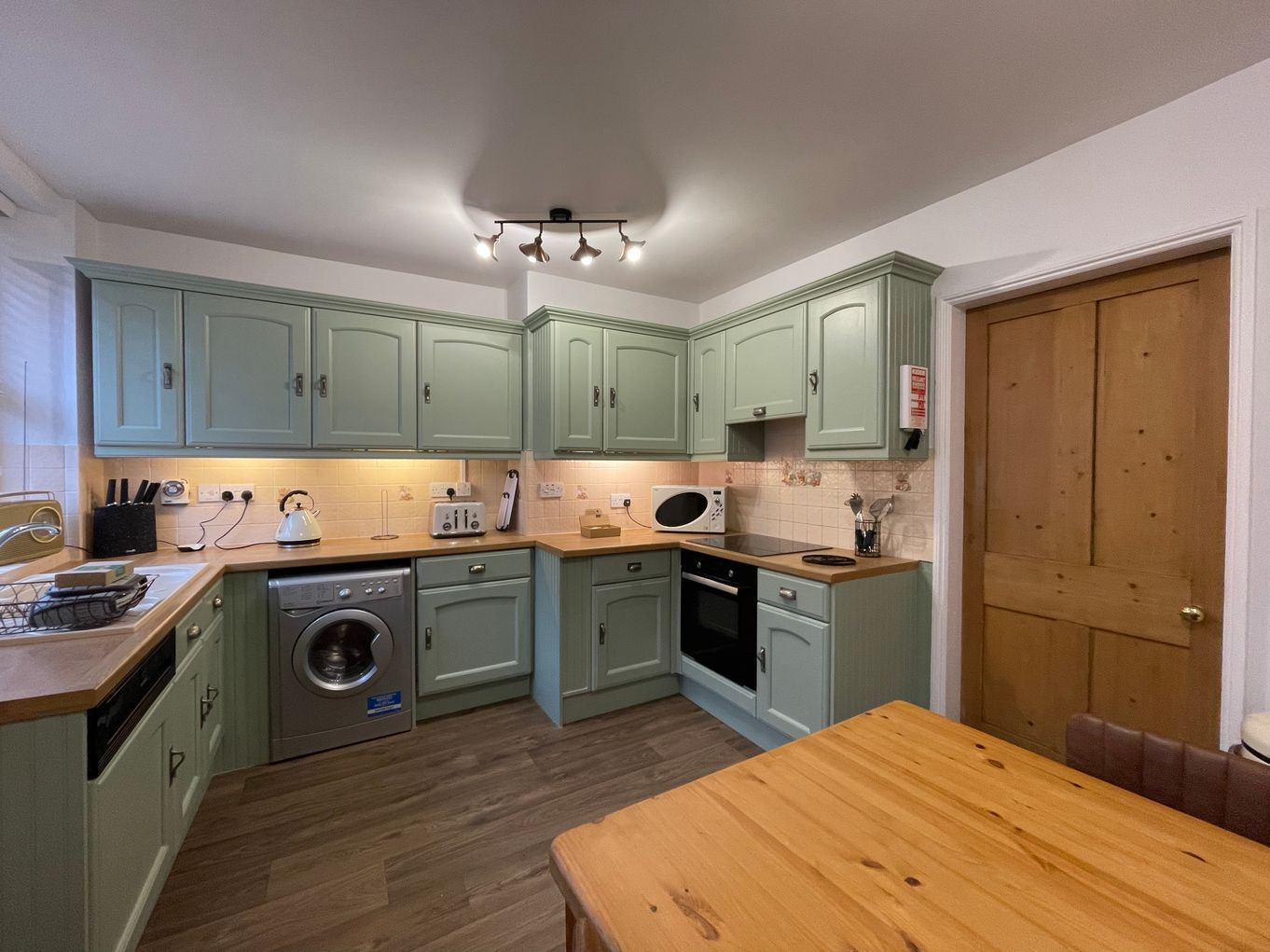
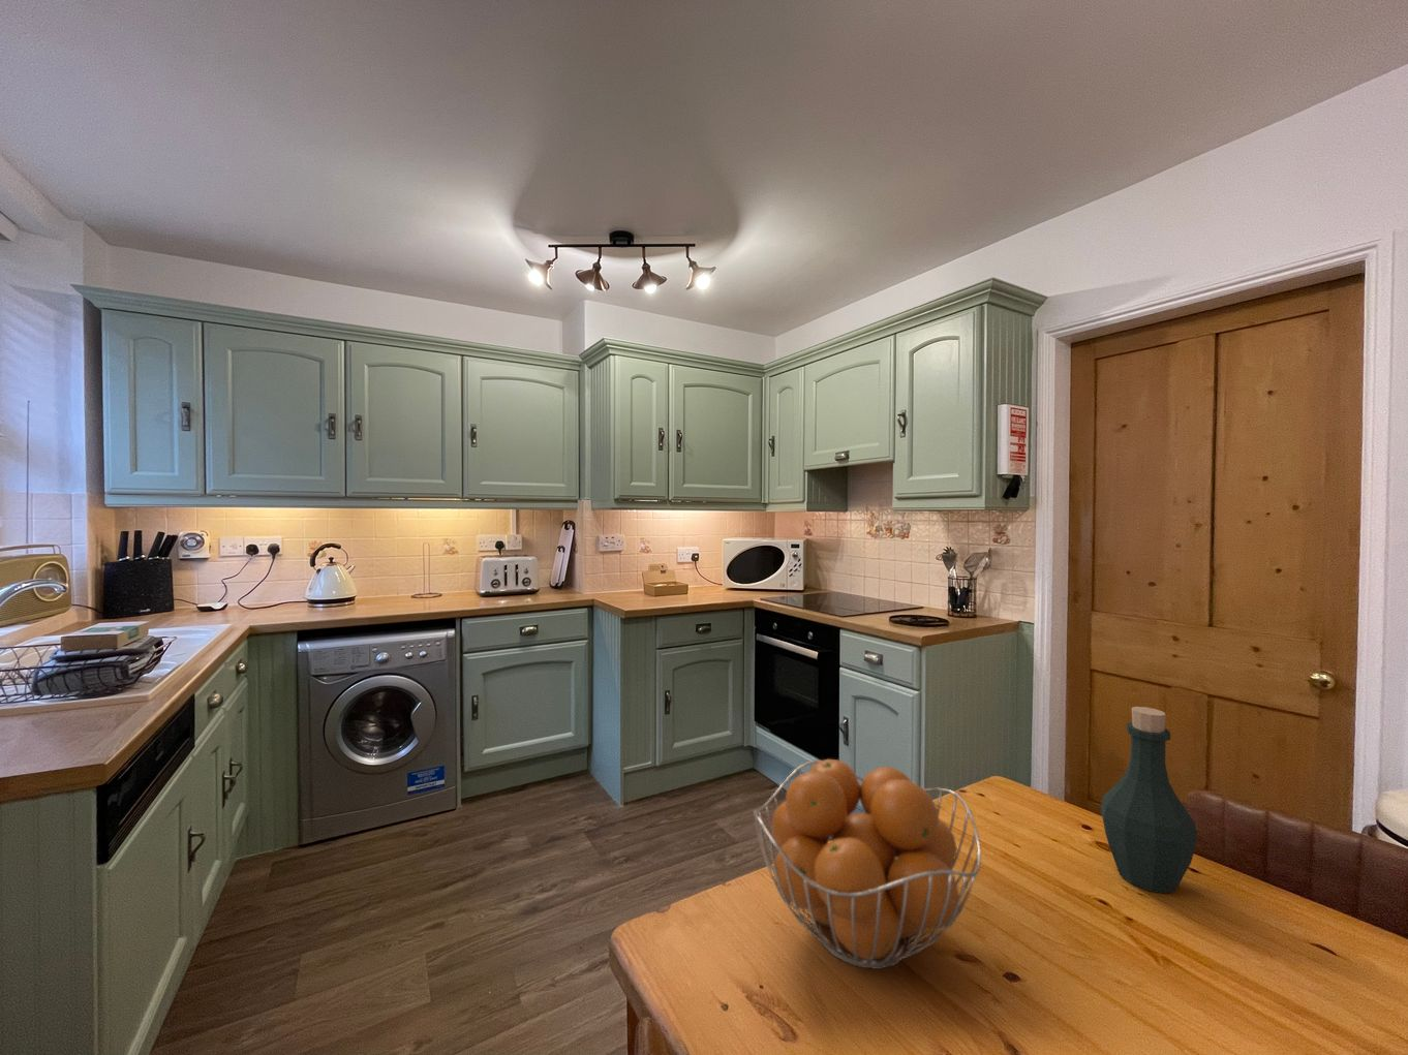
+ bottle (1146, 795)
+ fruit basket (863, 853)
